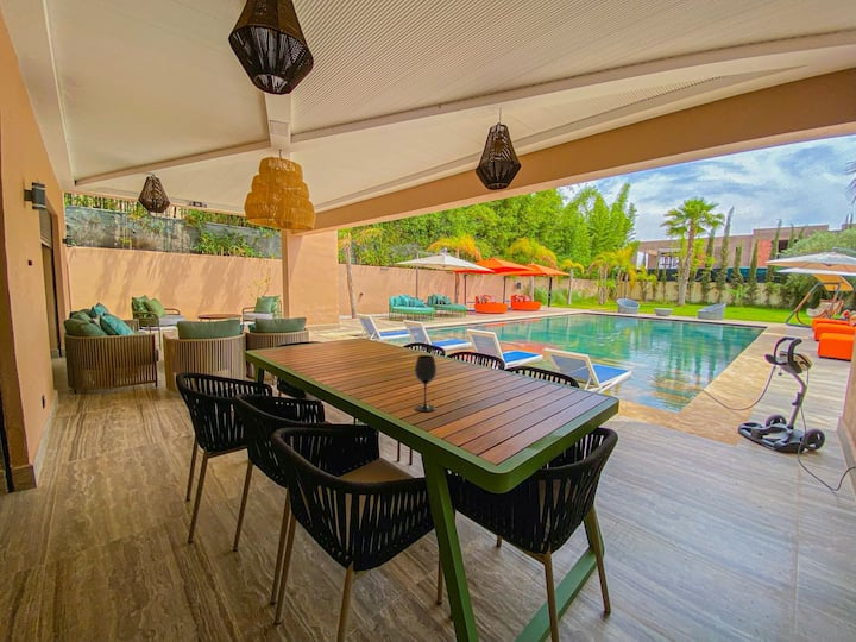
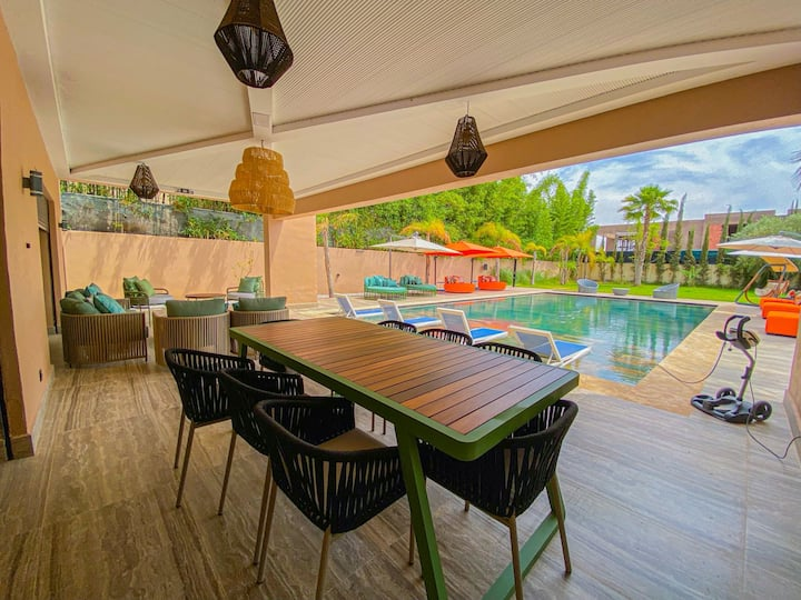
- wineglass (424, 382)
